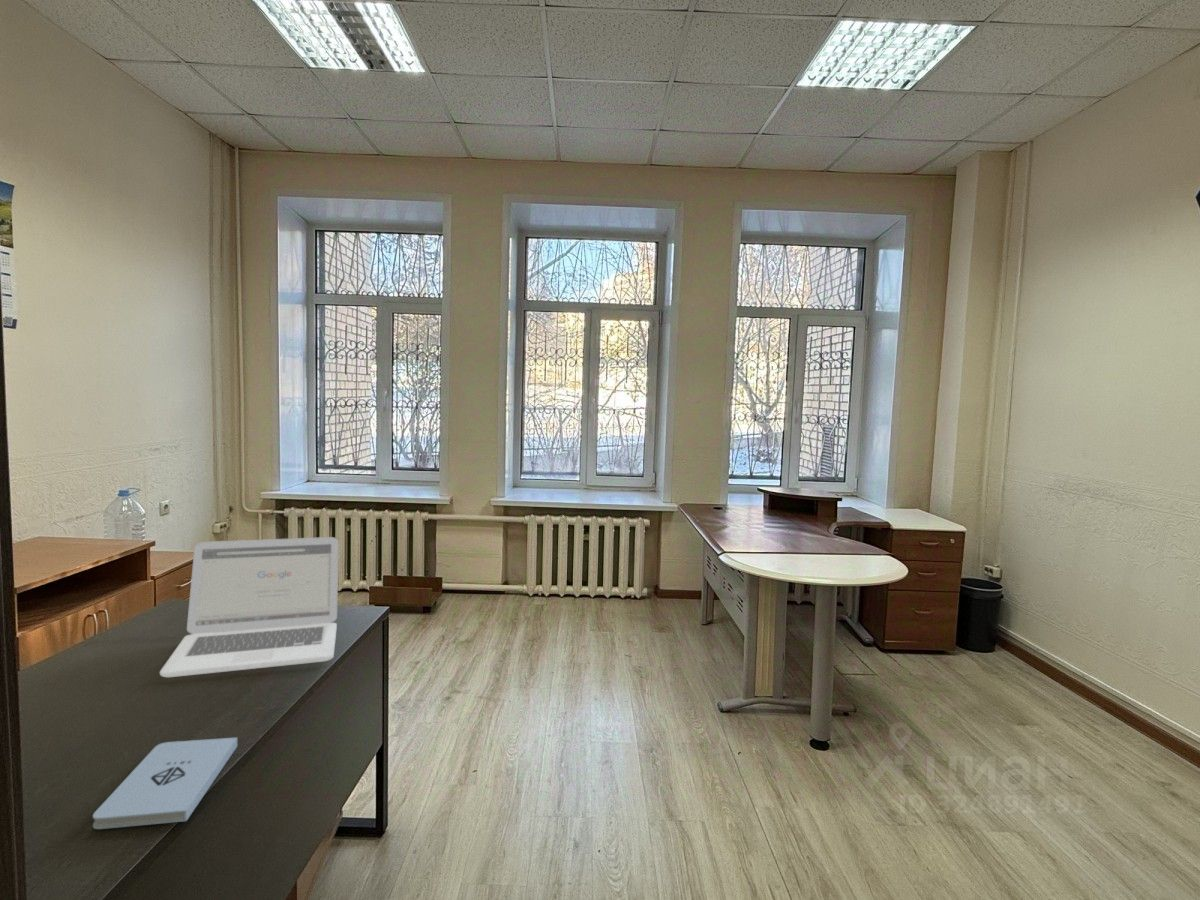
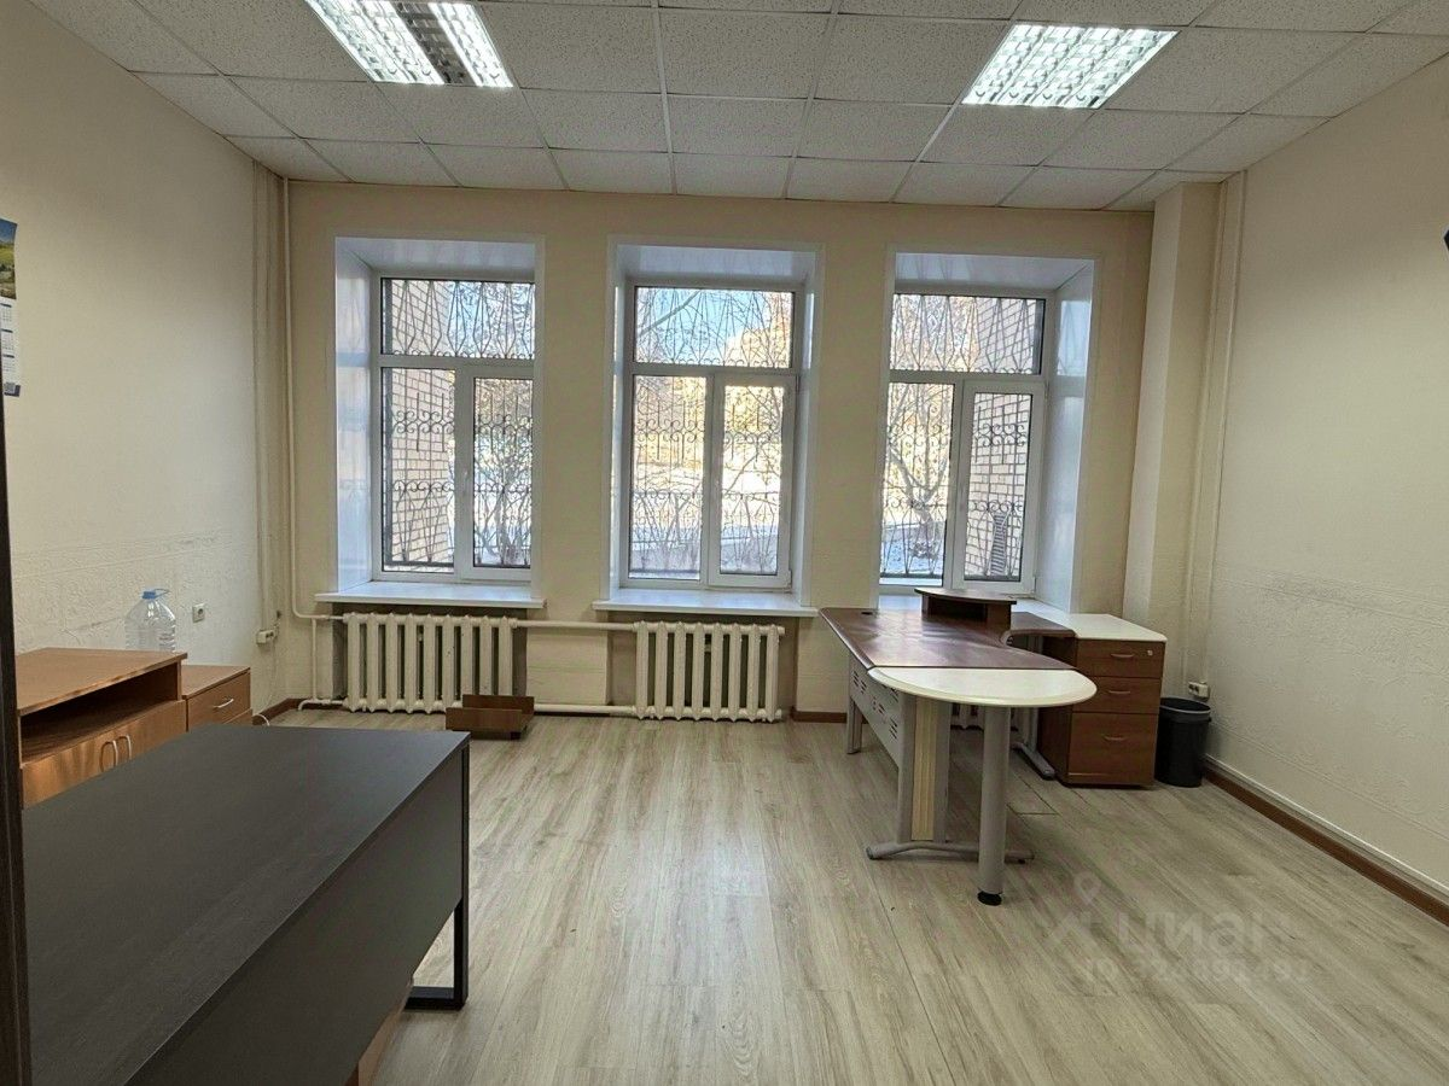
- notepad (171, 778)
- laptop (260, 598)
